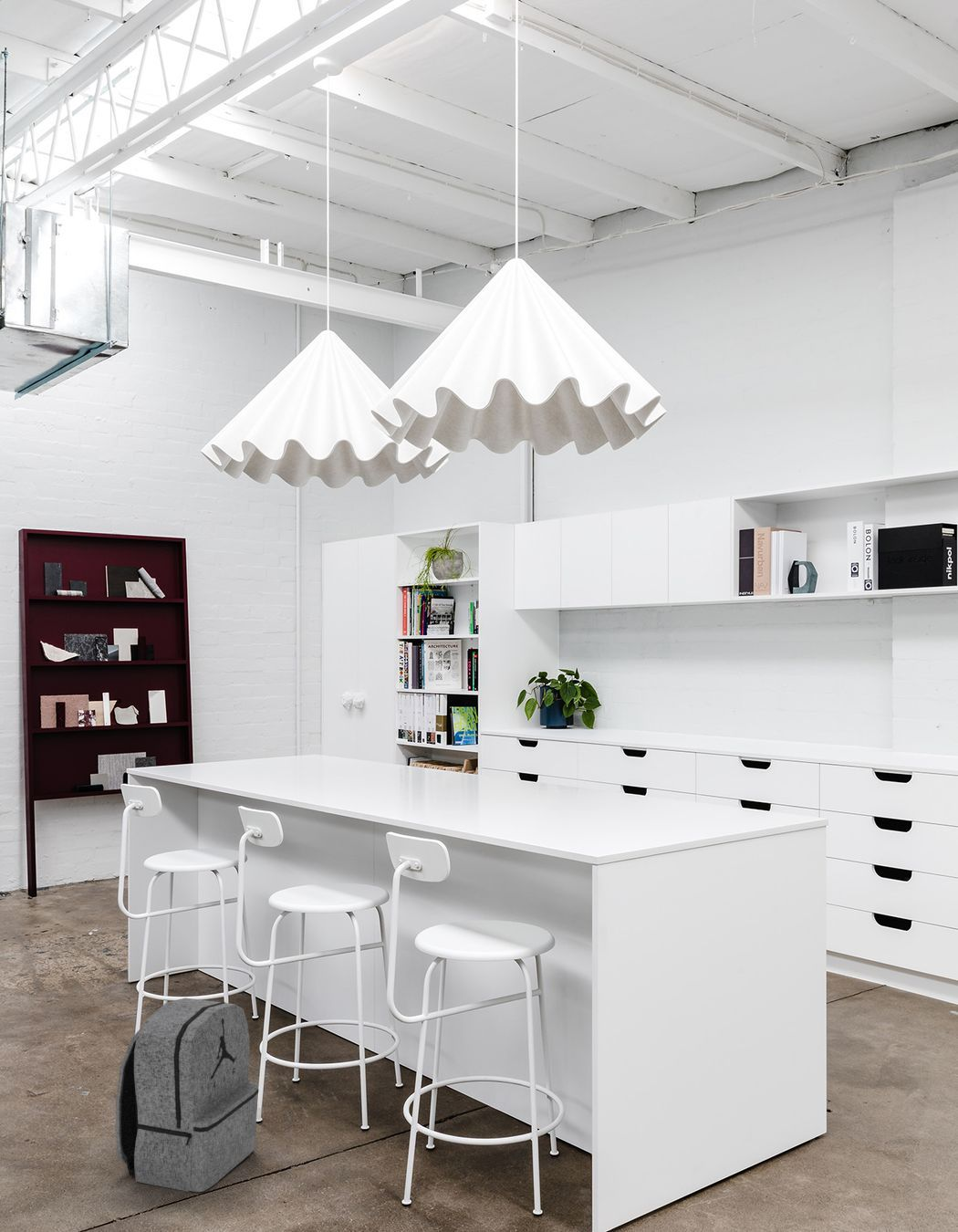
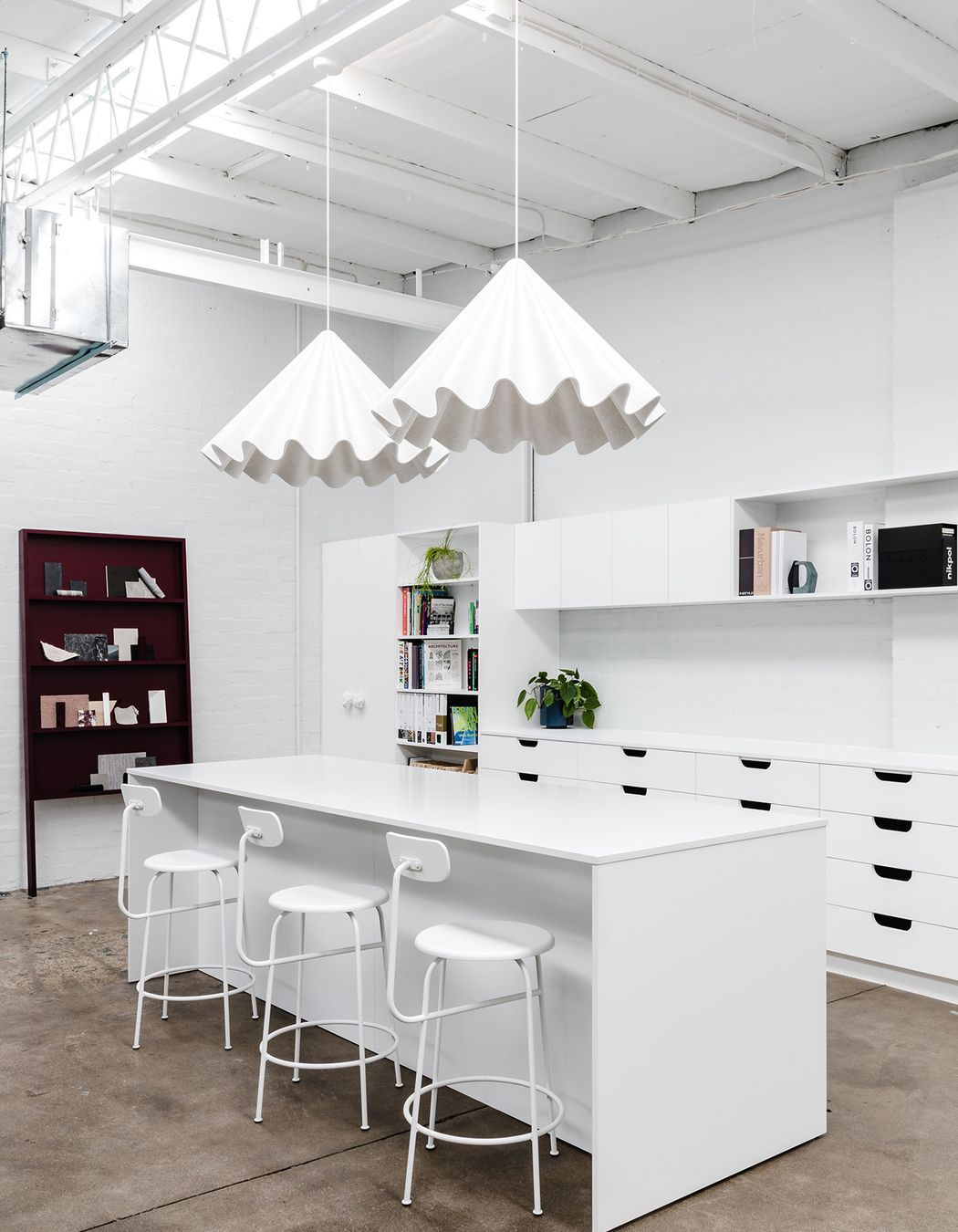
- backpack (185, 1083)
